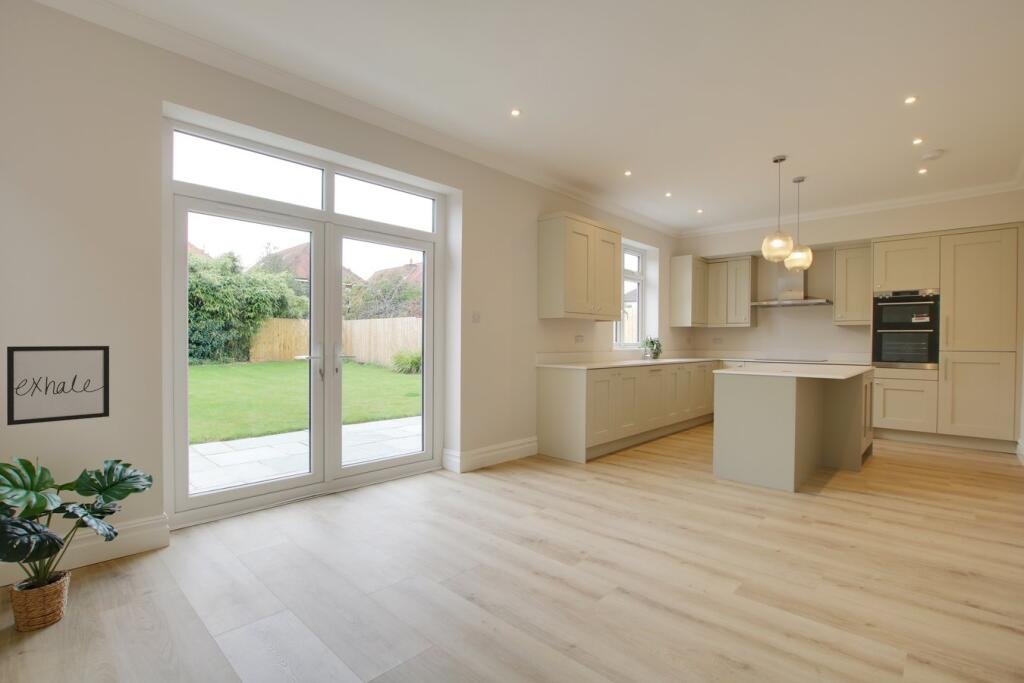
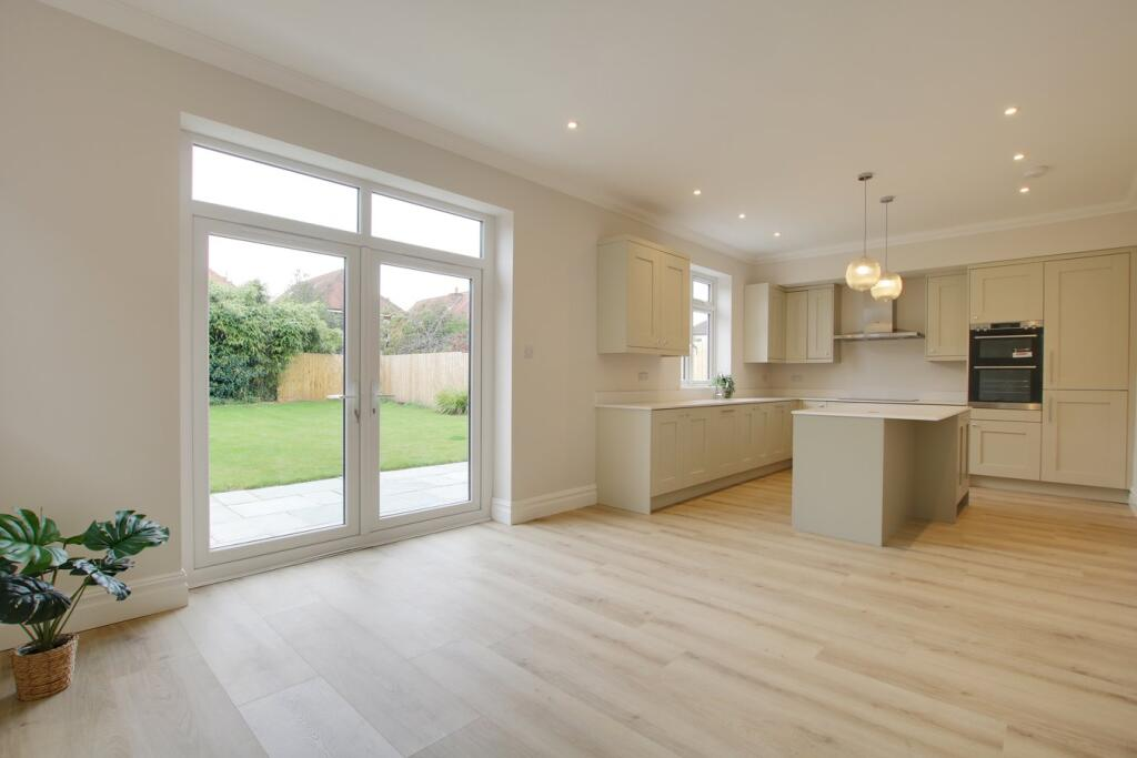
- wall art (60, 383)
